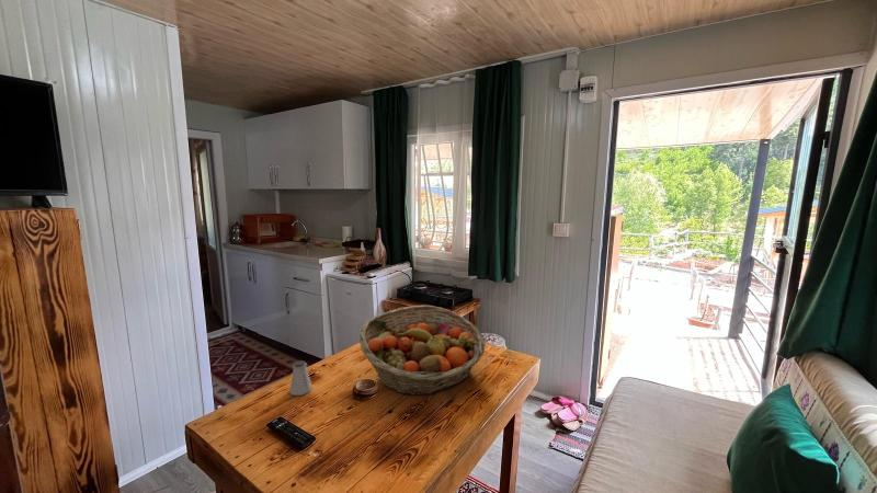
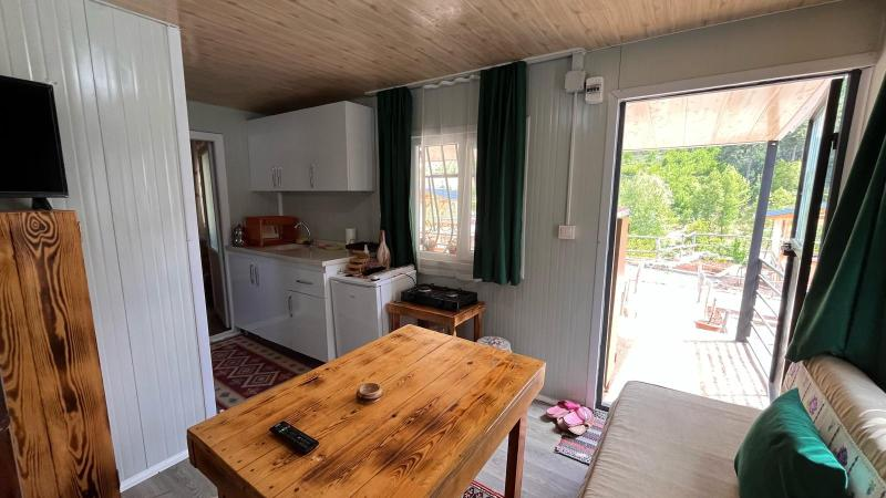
- fruit basket (423, 346)
- saltshaker (299, 376)
